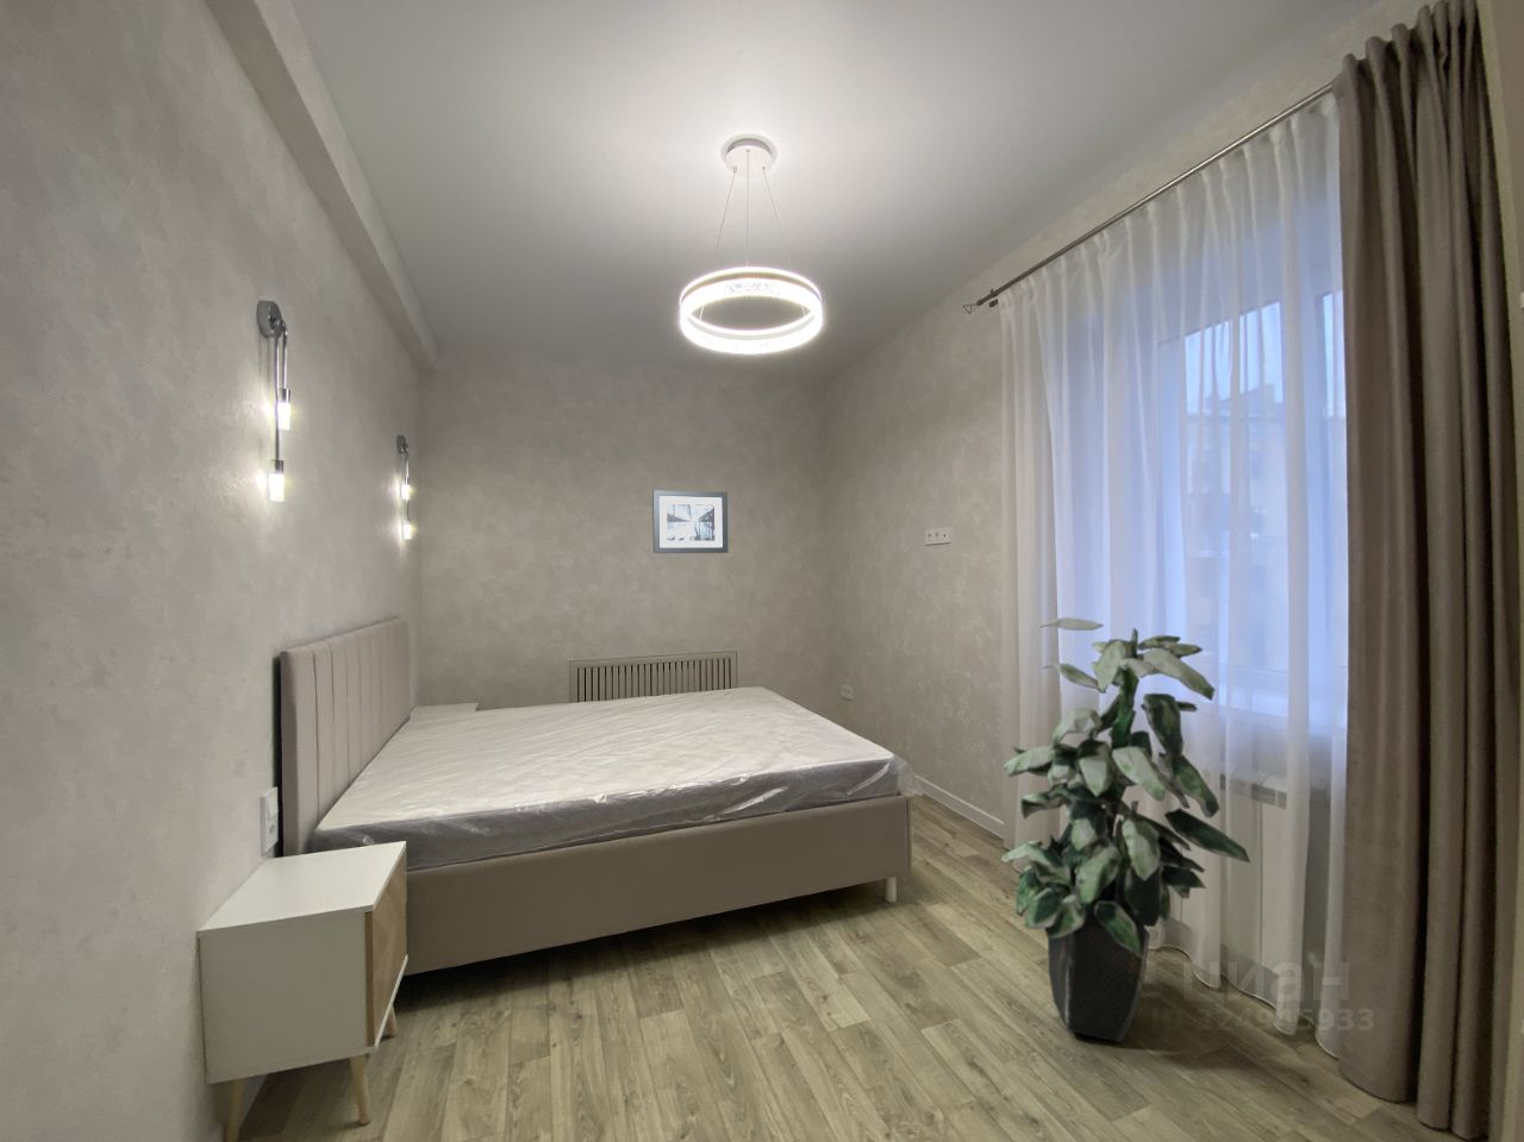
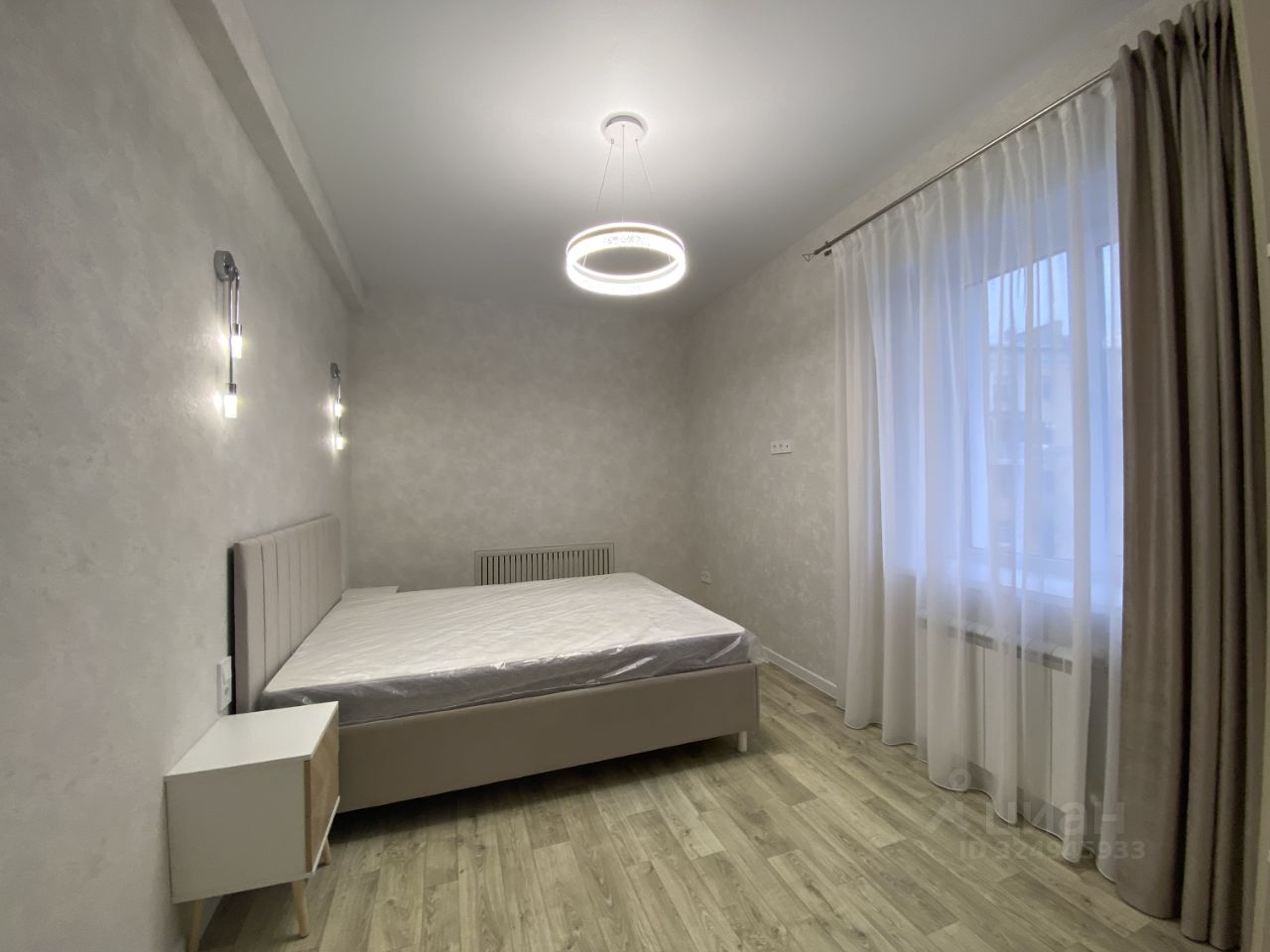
- wall art (690, 521)
- indoor plant (1099, 816)
